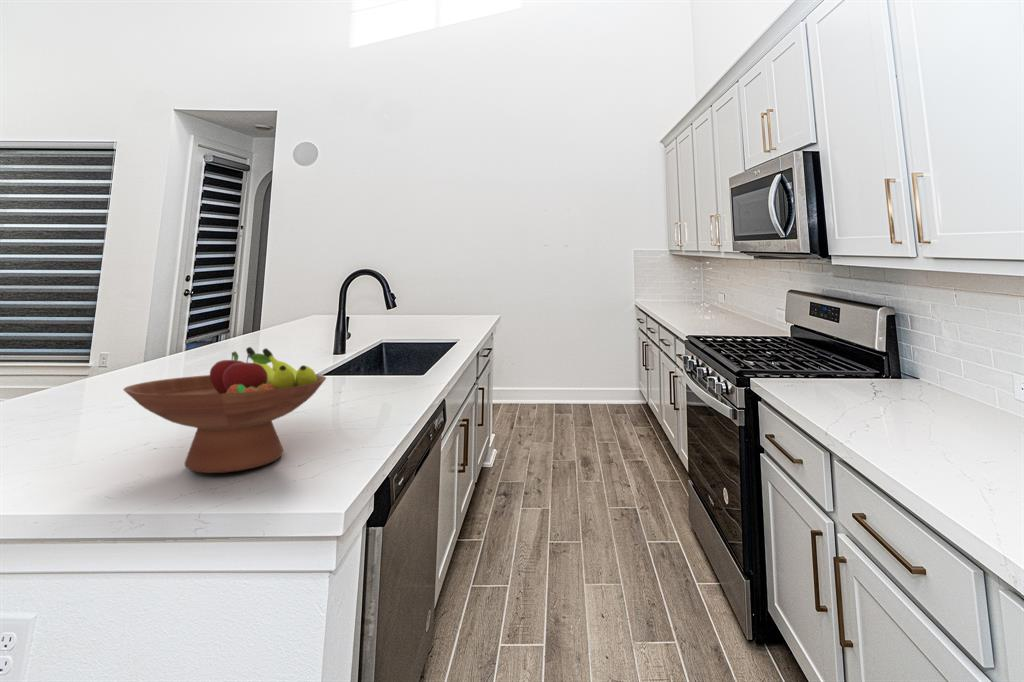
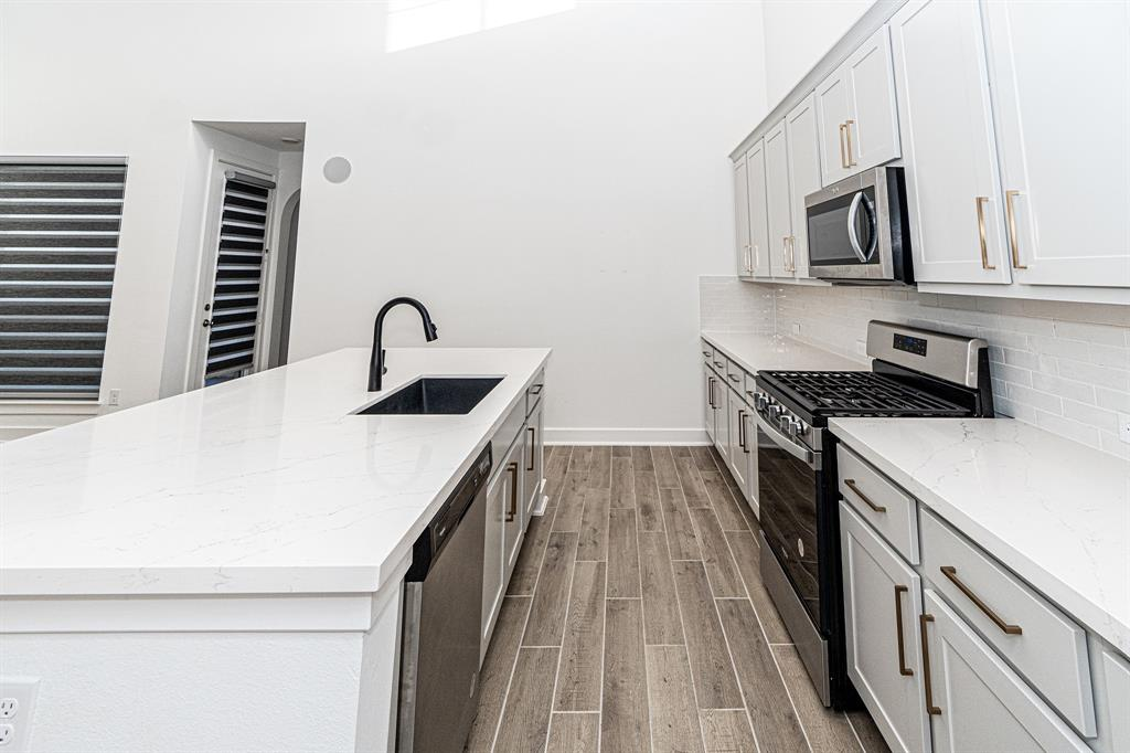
- fruit bowl (235, 406)
